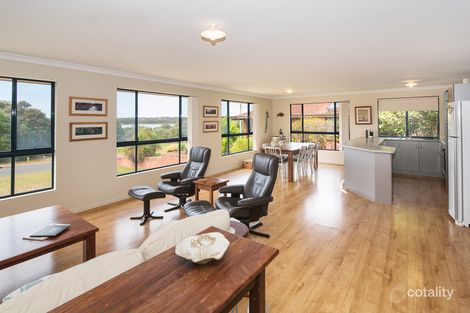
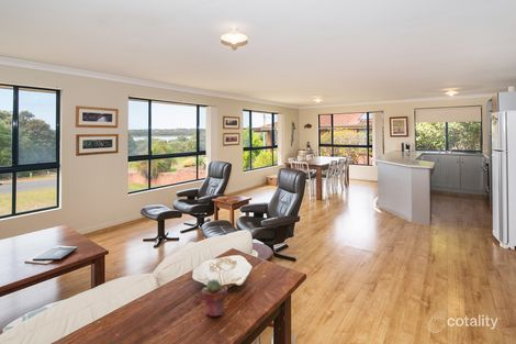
+ potted succulent (214, 296)
